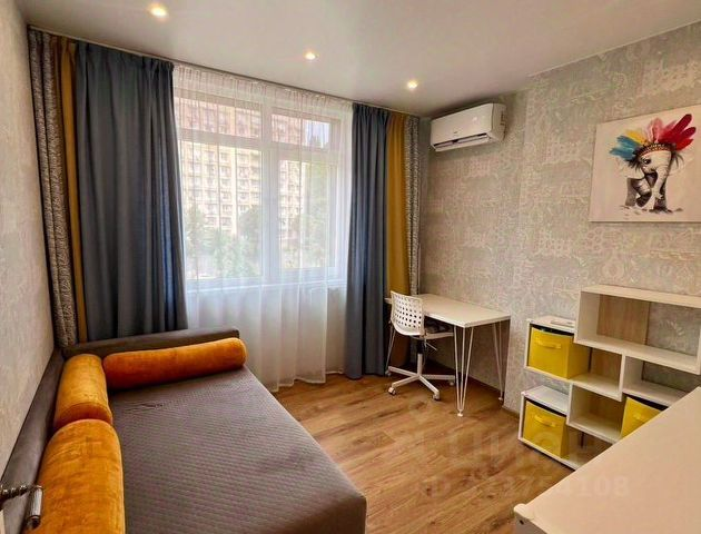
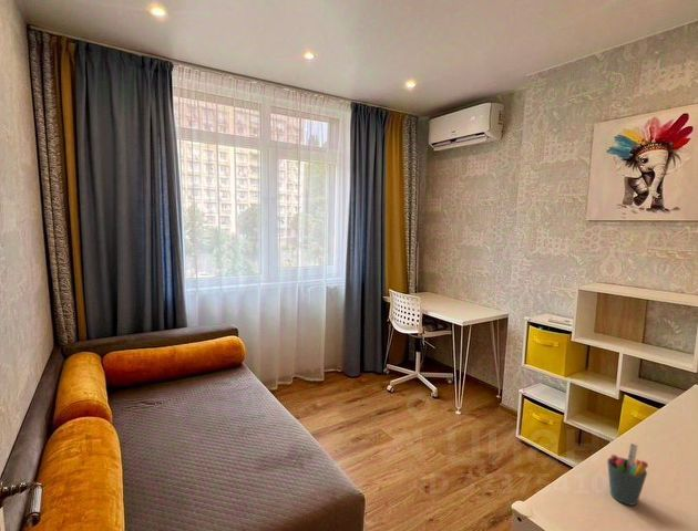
+ pen holder (626, 473)
